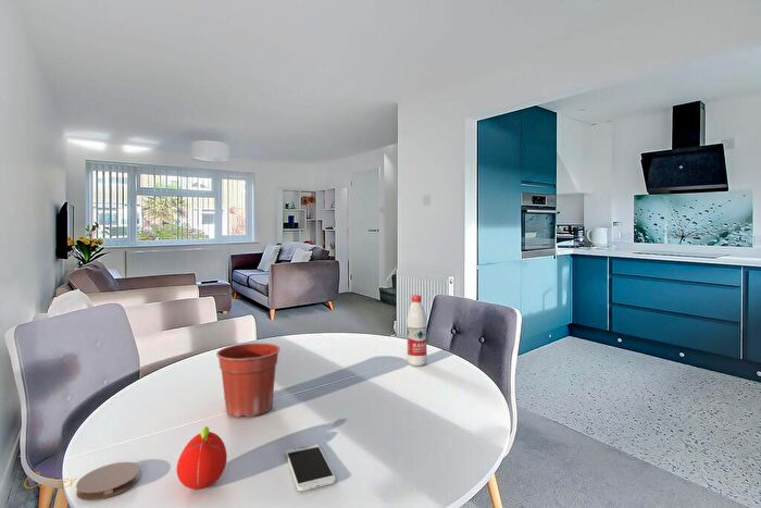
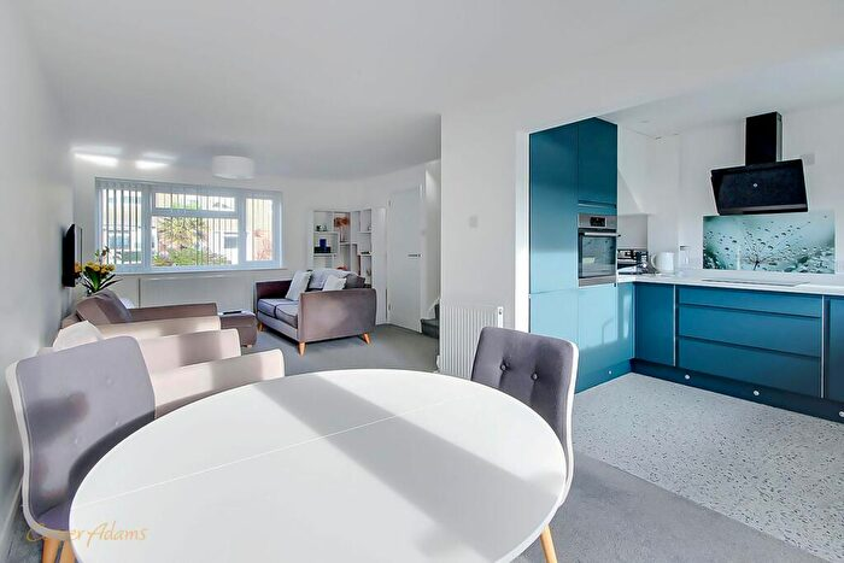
- fruit (202, 457)
- coaster (109, 480)
- smartphone (309, 464)
- flower pot (249, 379)
- water bottle (416, 329)
